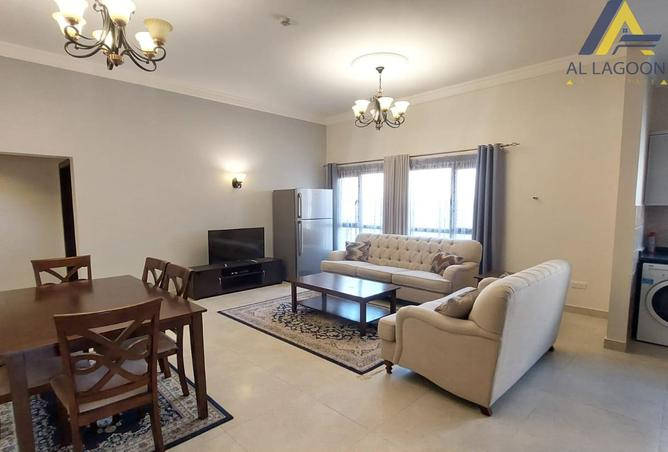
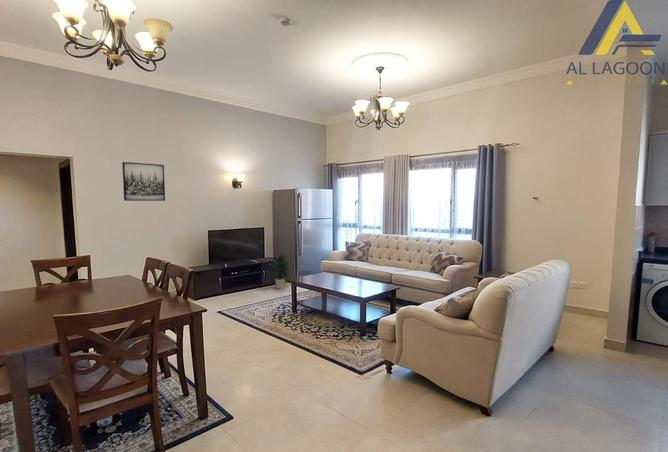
+ wall art (144, 182)
+ indoor plant (280, 270)
